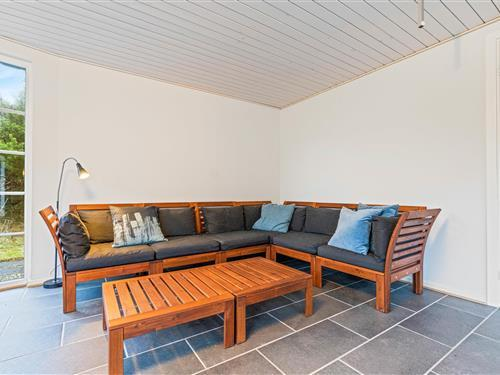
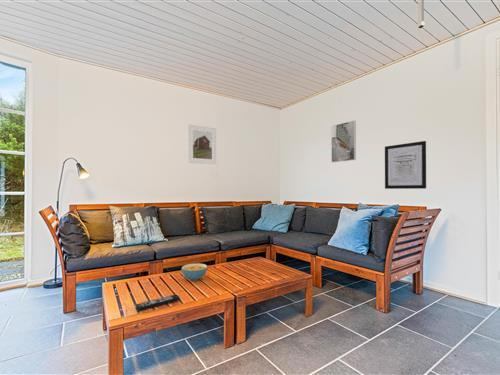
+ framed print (343, 142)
+ cereal bowl (194, 273)
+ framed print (202, 145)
+ remote control (158, 302)
+ wall art (404, 166)
